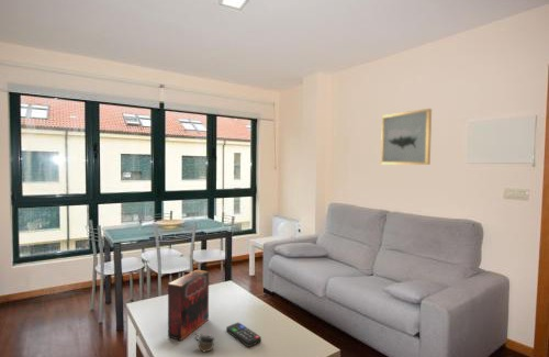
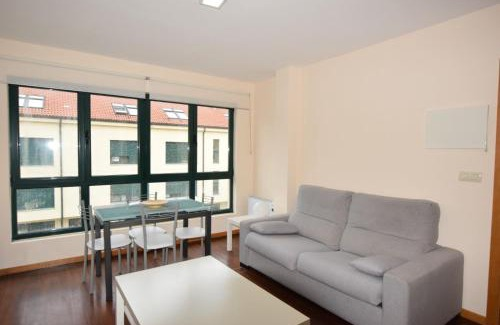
- wall art (404, 138)
- cup (205, 342)
- remote control (243, 333)
- board game (189, 302)
